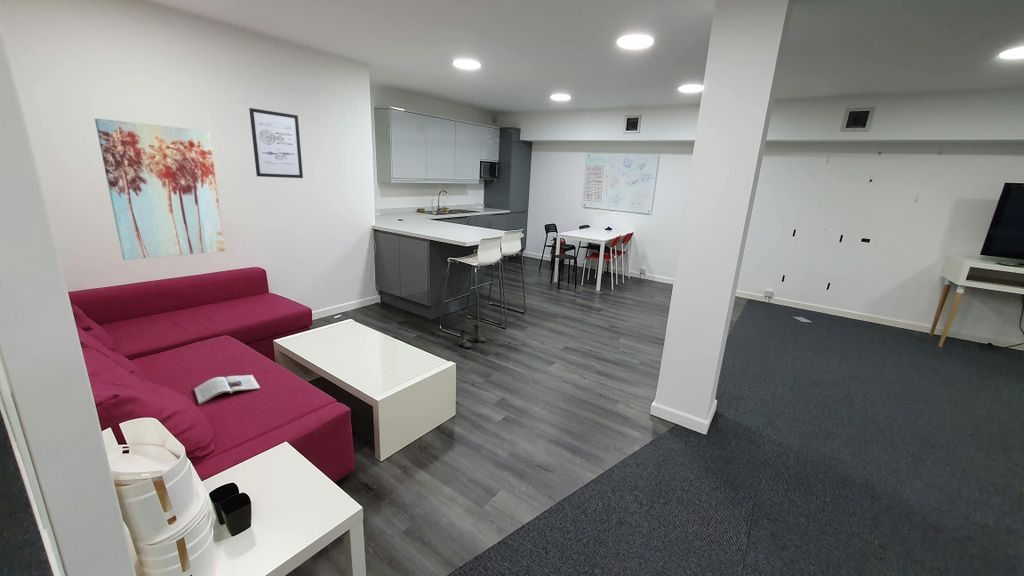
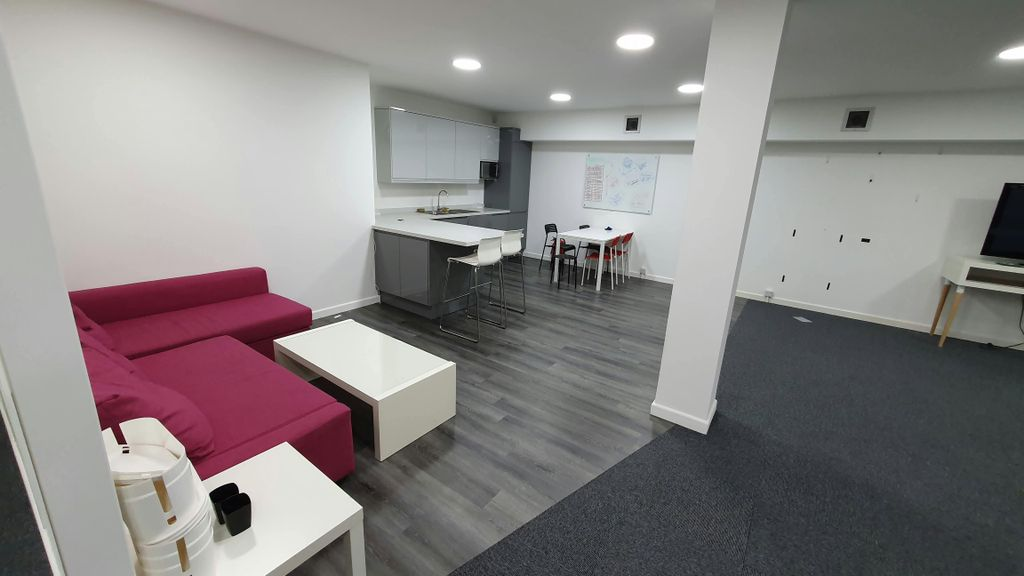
- boots (473, 336)
- wall art (277, 145)
- magazine (227, 385)
- wall art (167, 192)
